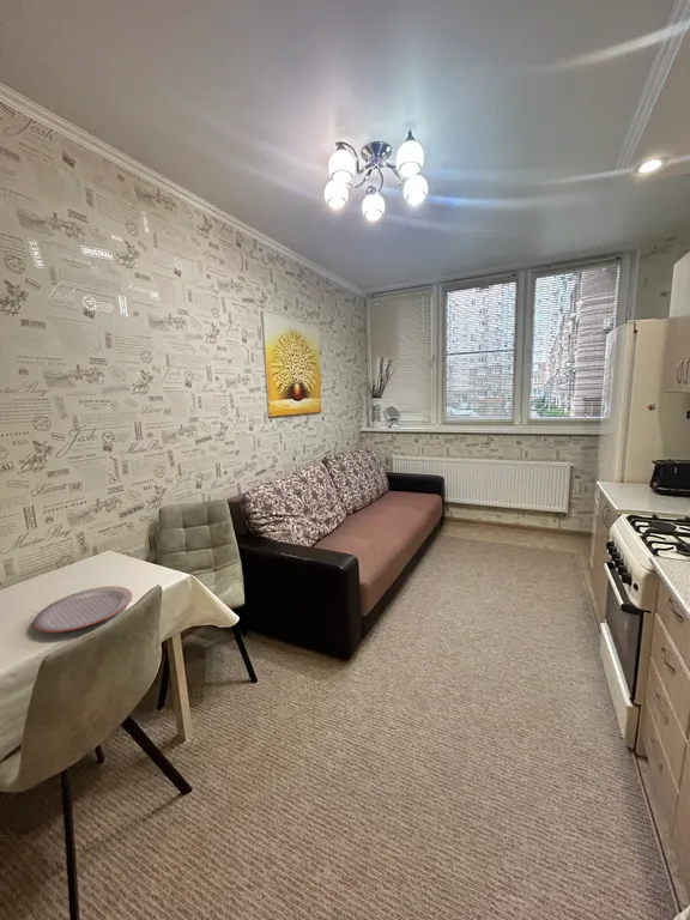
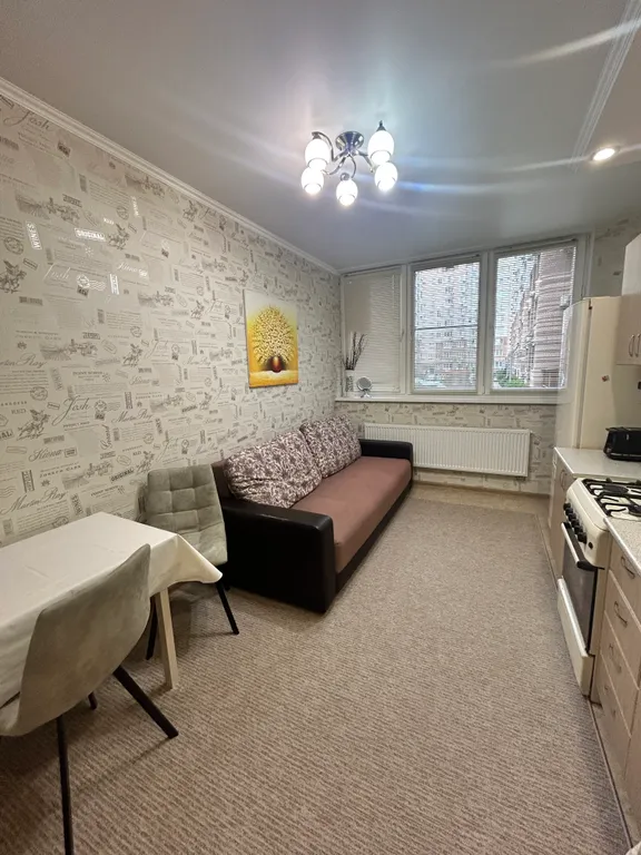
- plate (85, 609)
